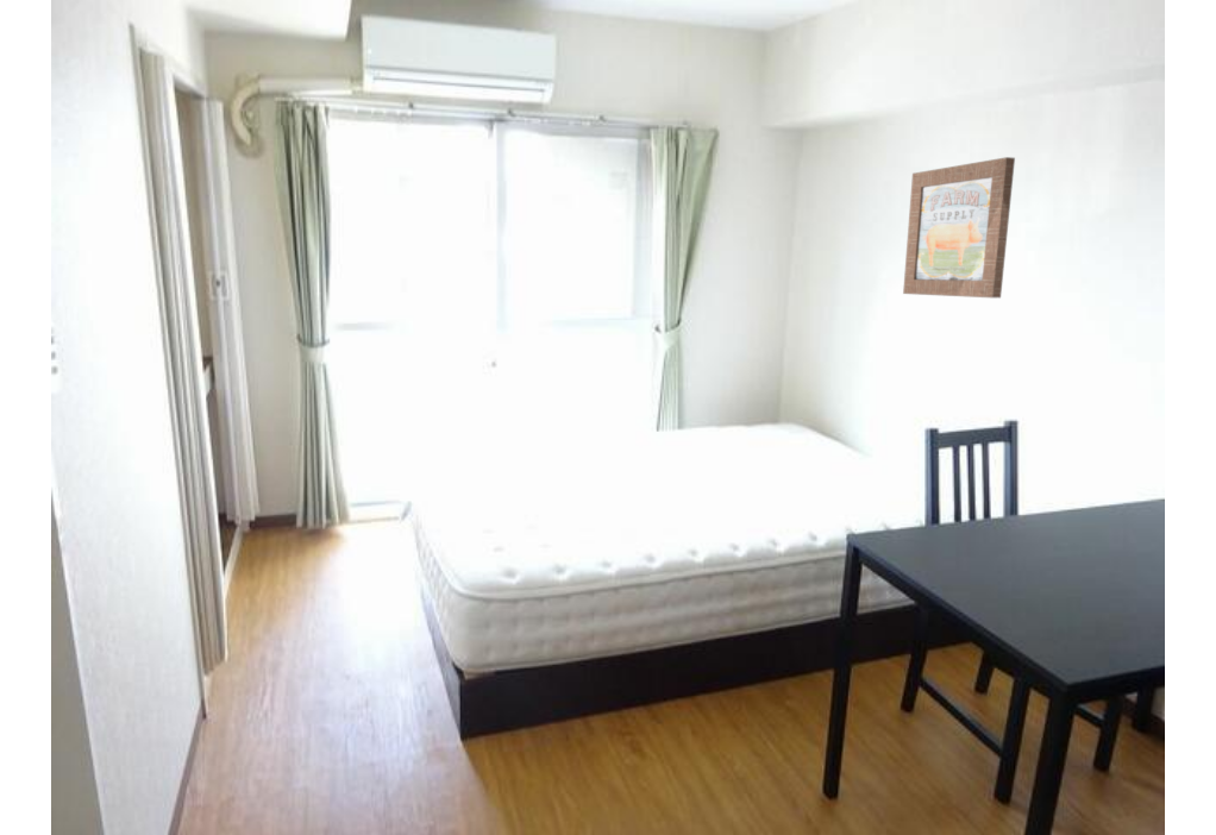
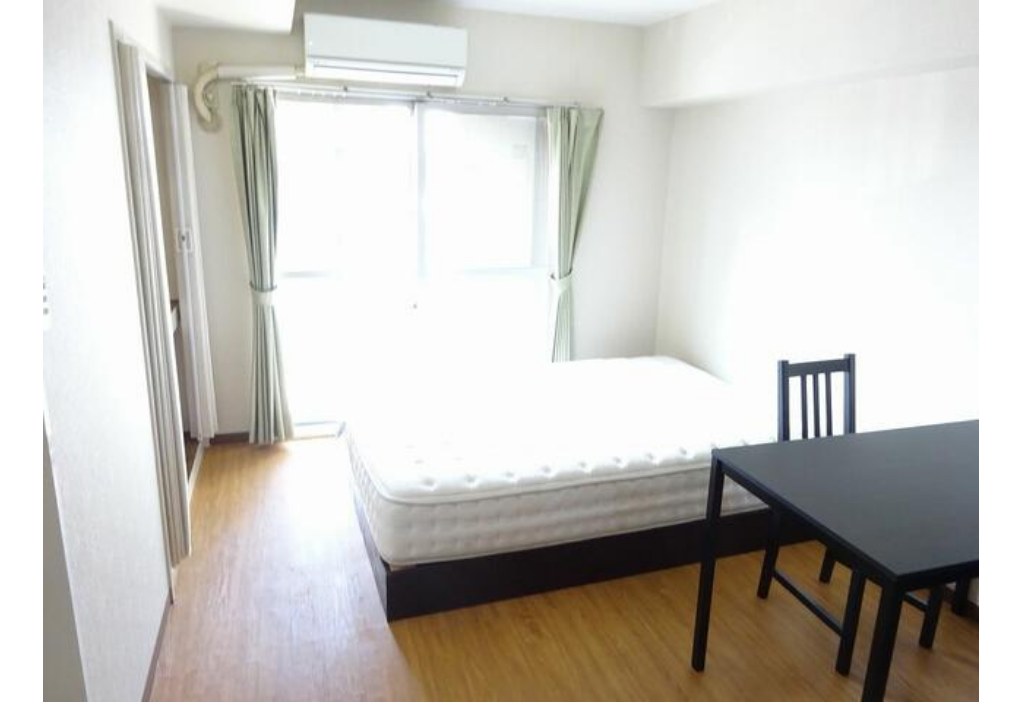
- wall art (953, 231)
